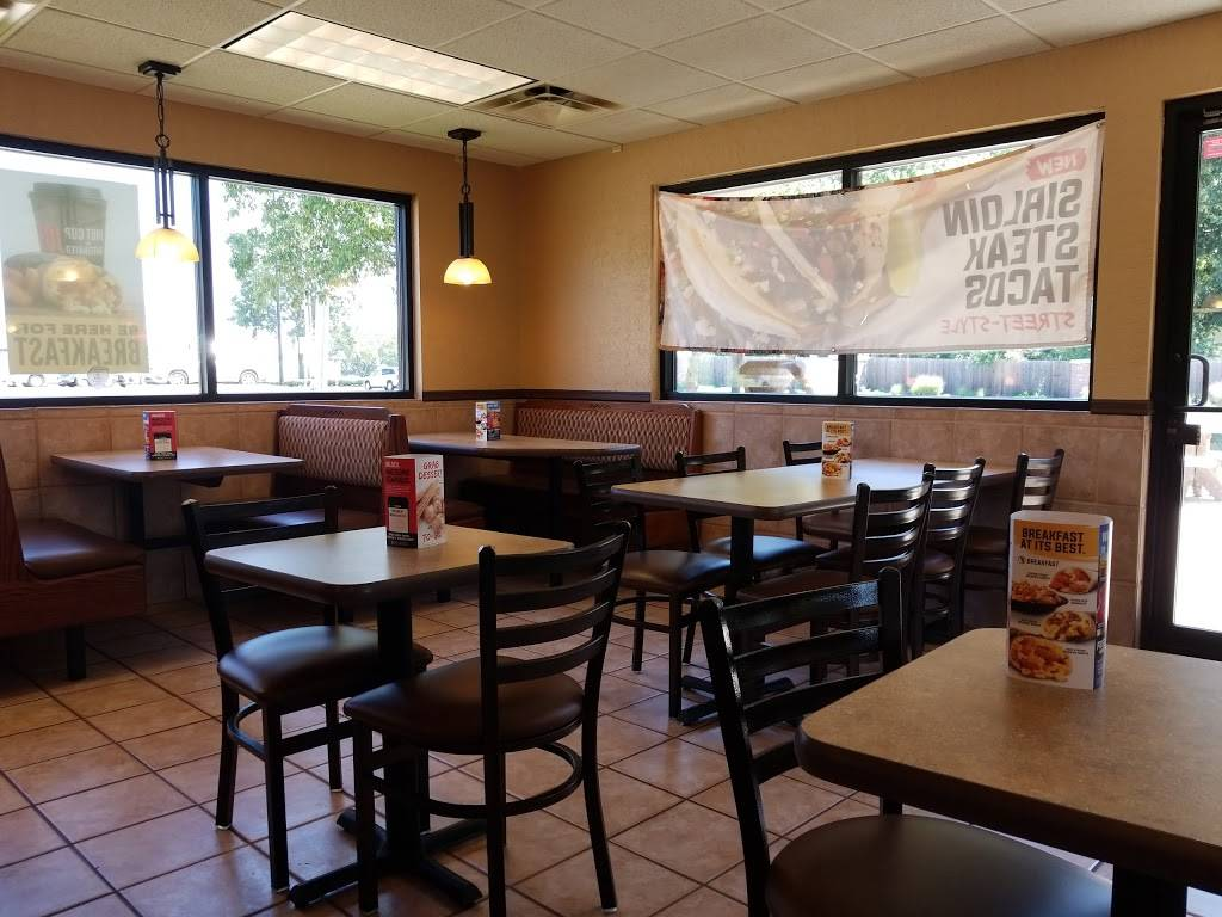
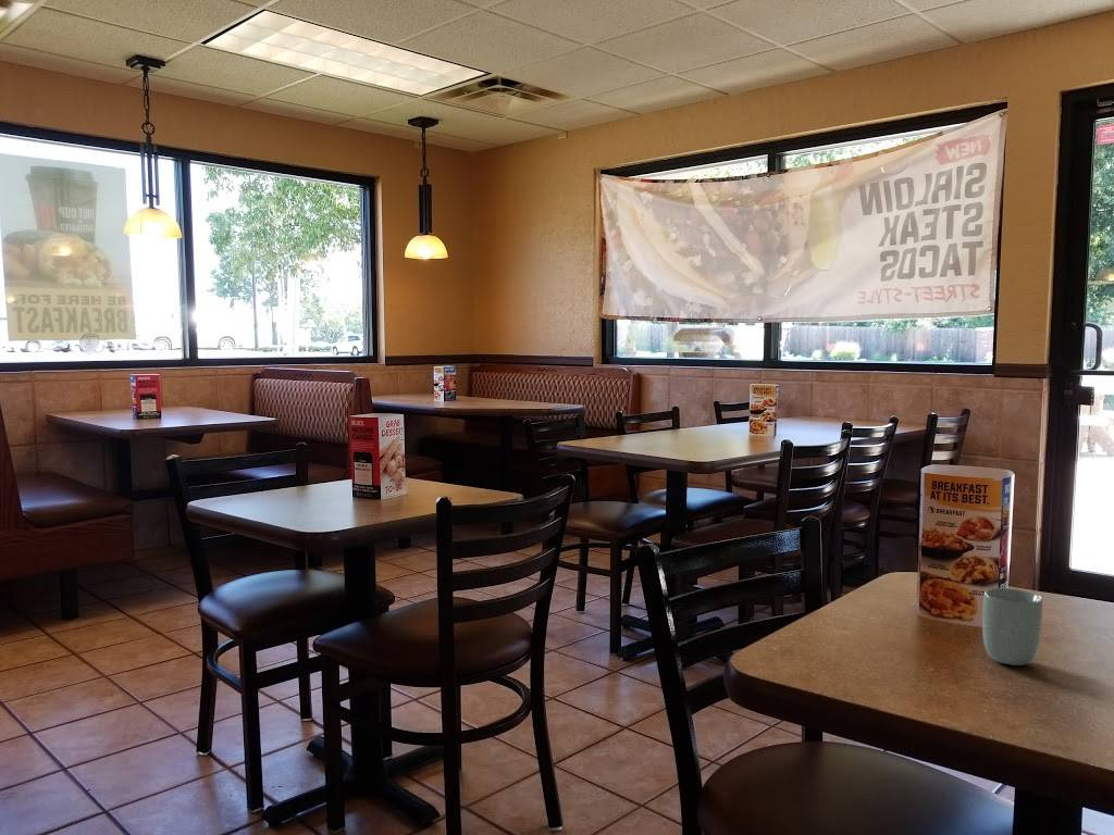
+ cup (1011, 627)
